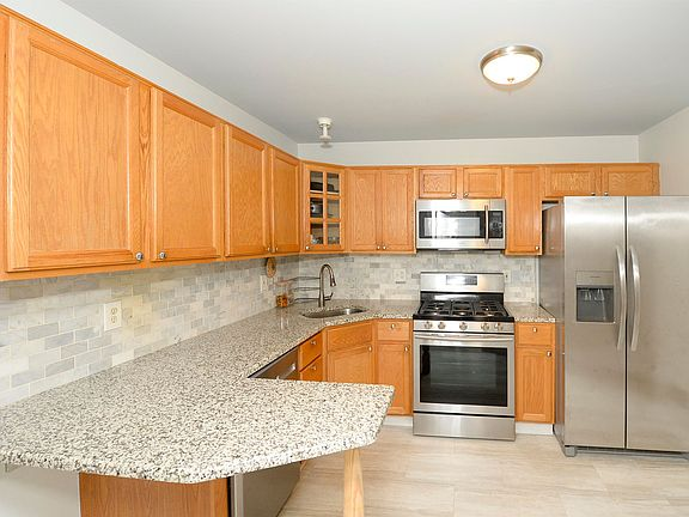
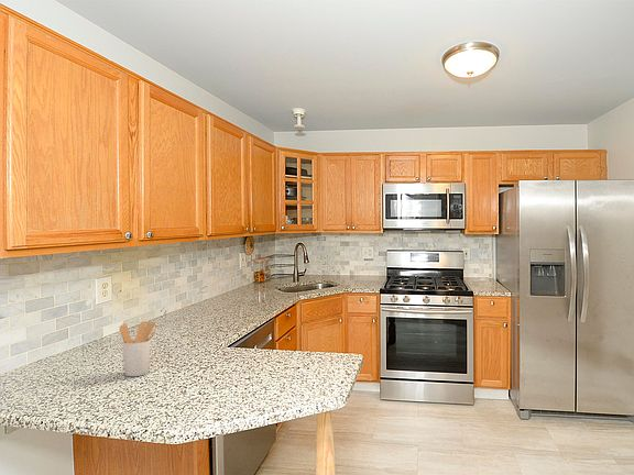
+ utensil holder (140, 346)
